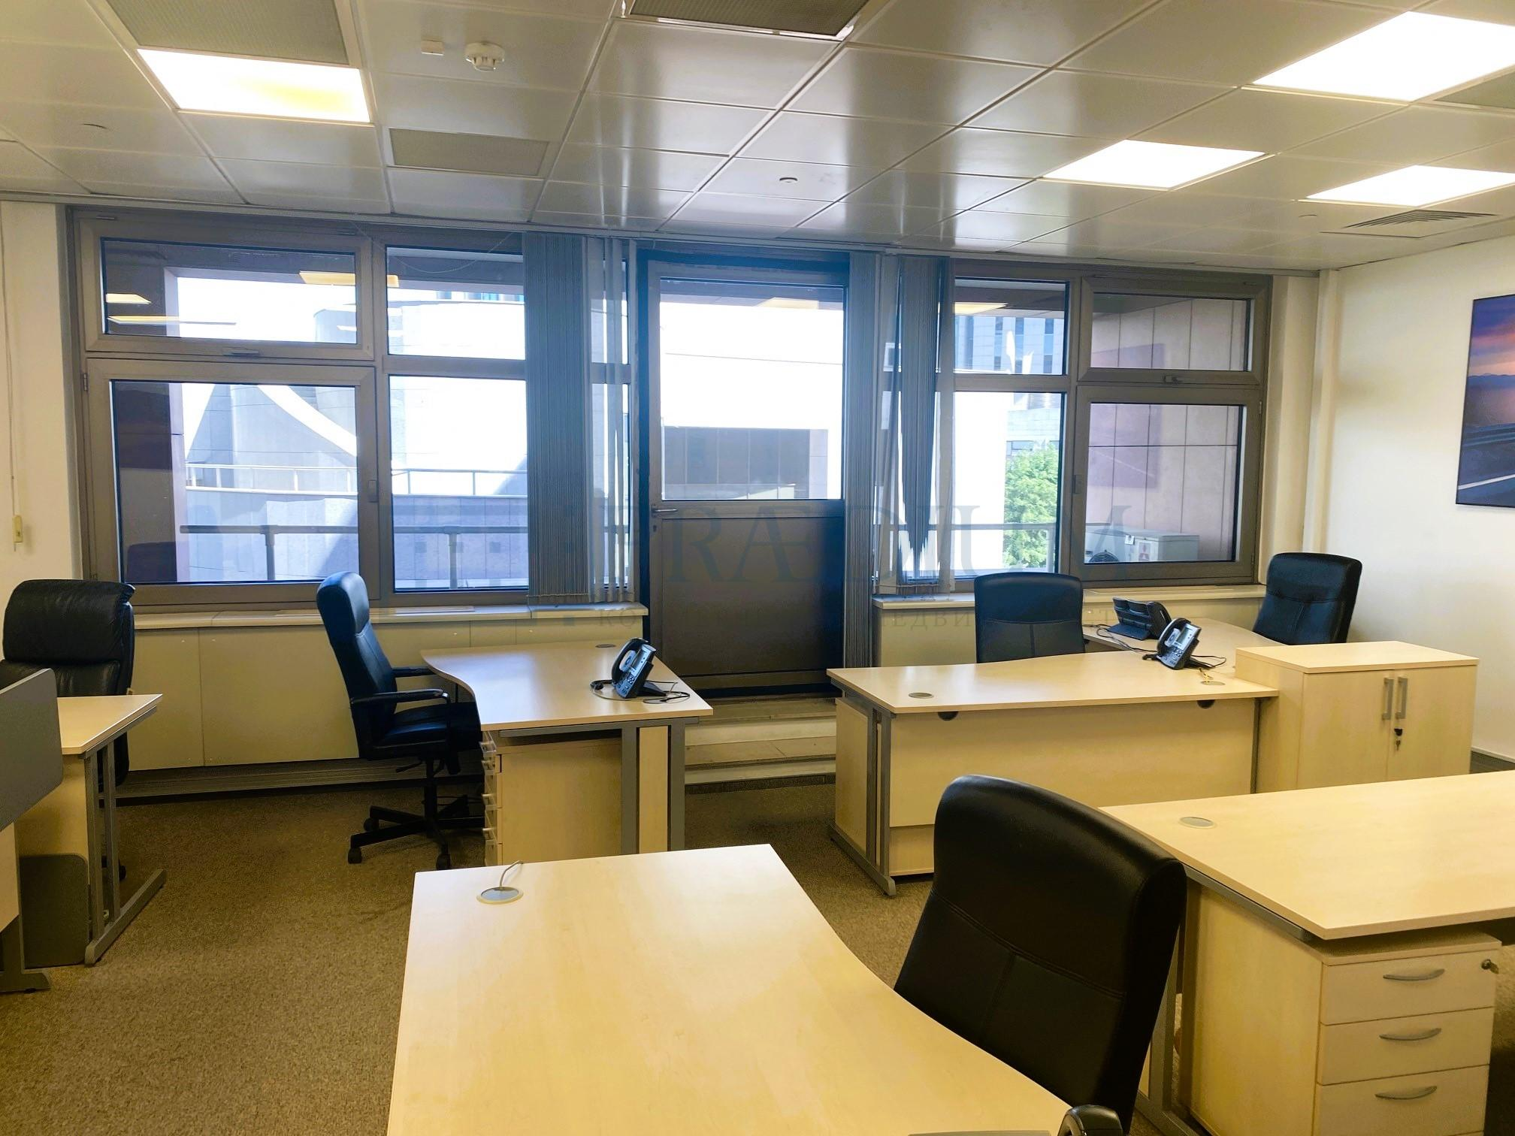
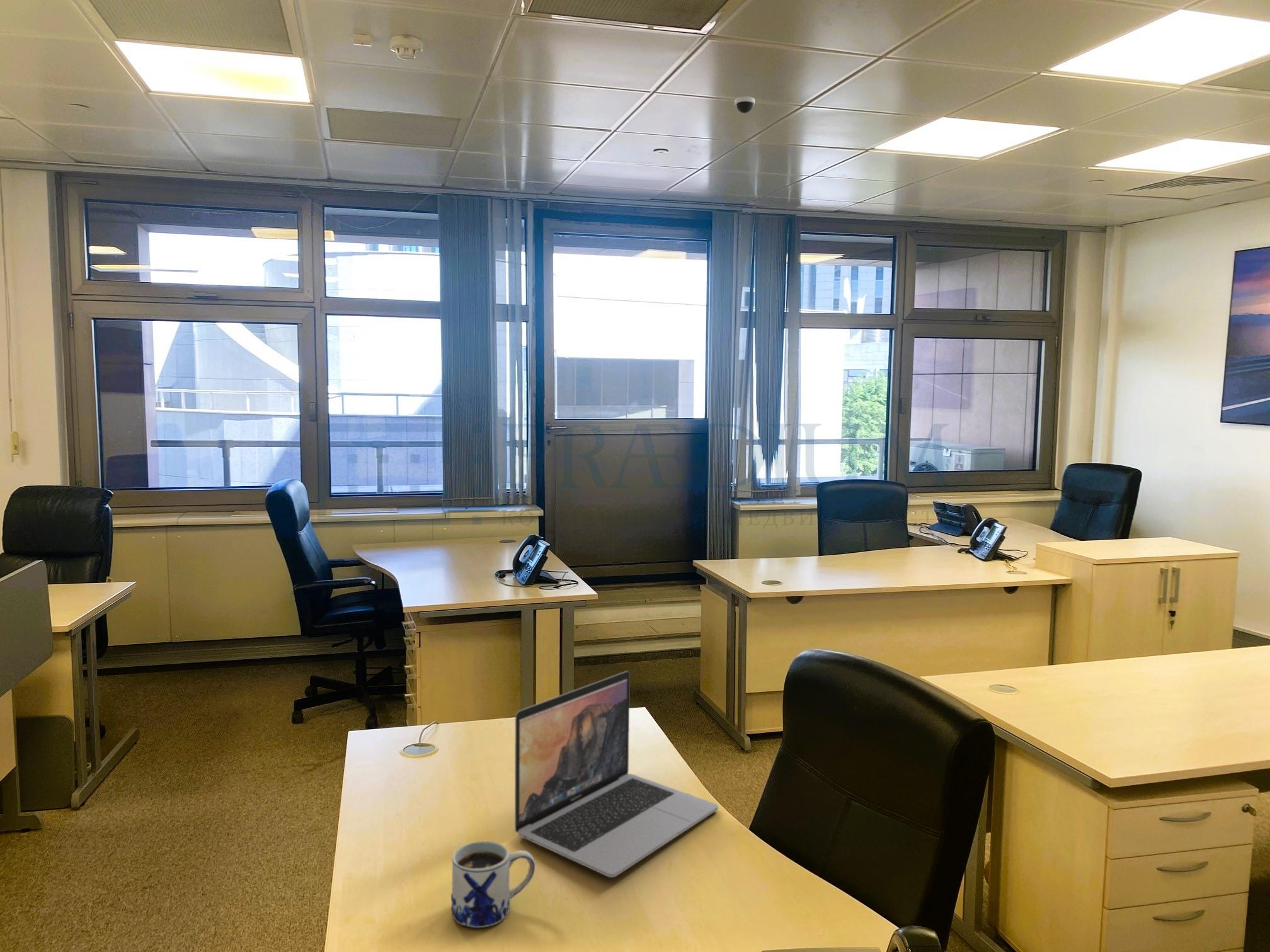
+ dome security camera (745, 106)
+ mug (489, 881)
+ laptop (621, 763)
